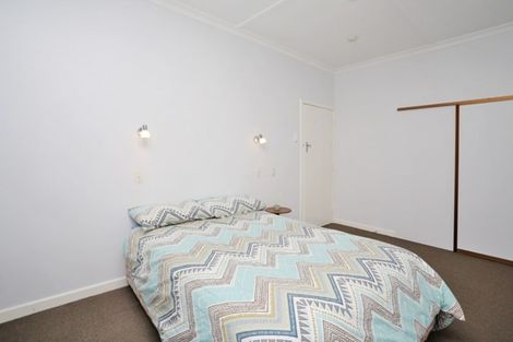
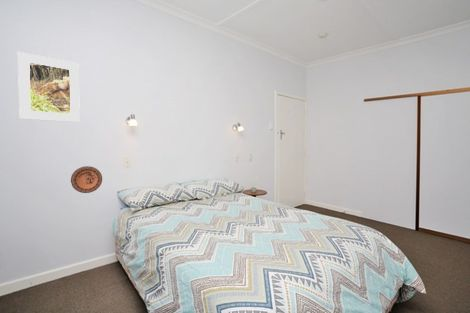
+ decorative plate (87, 179)
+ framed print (50, 89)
